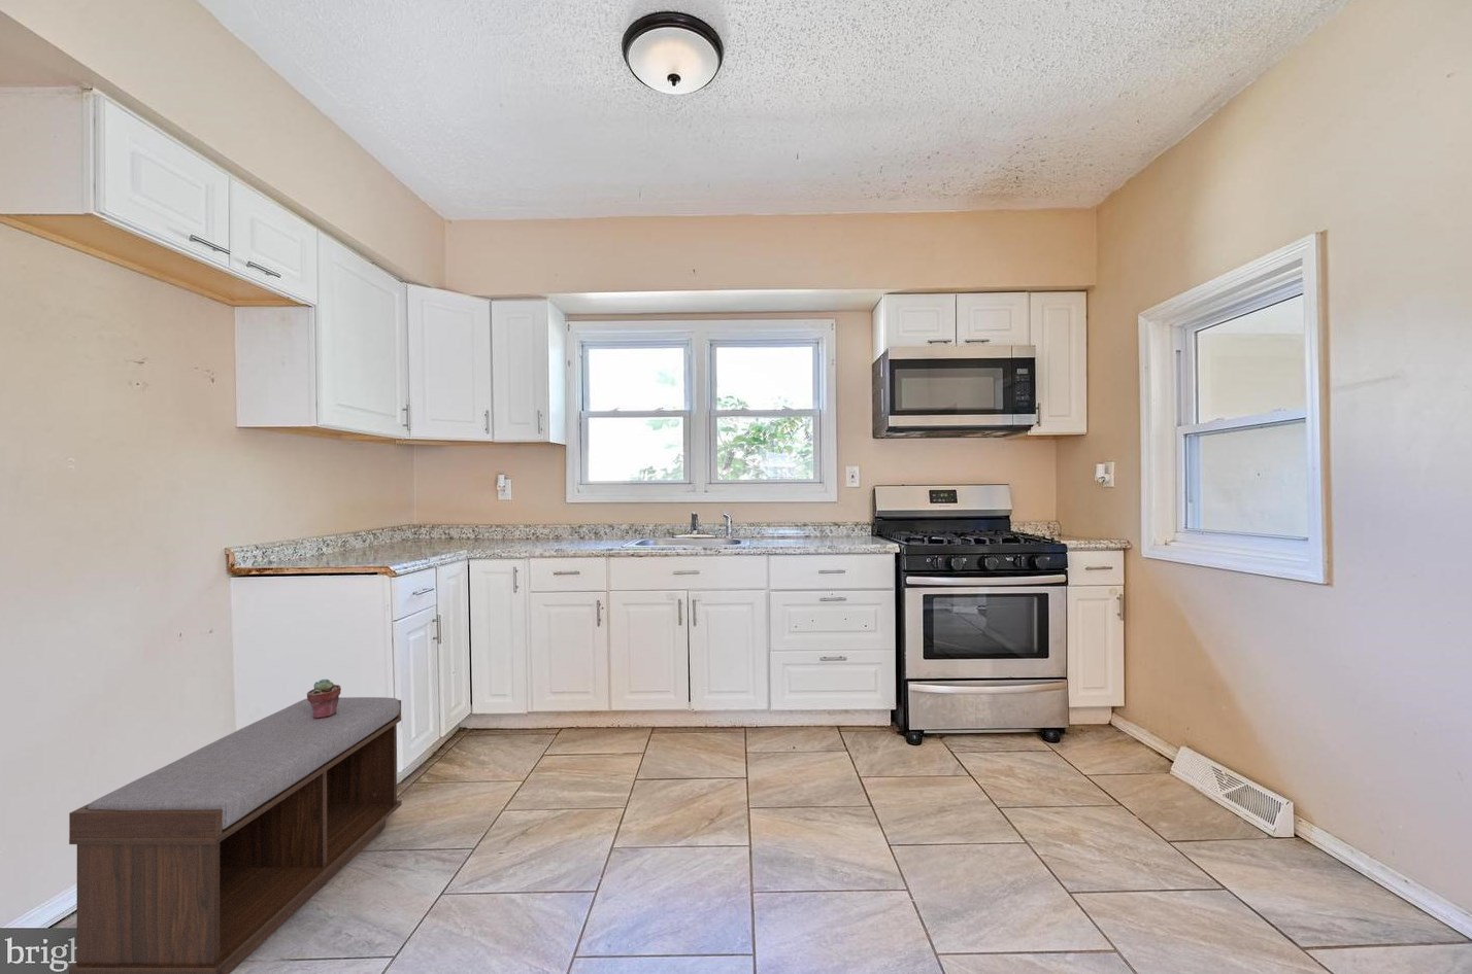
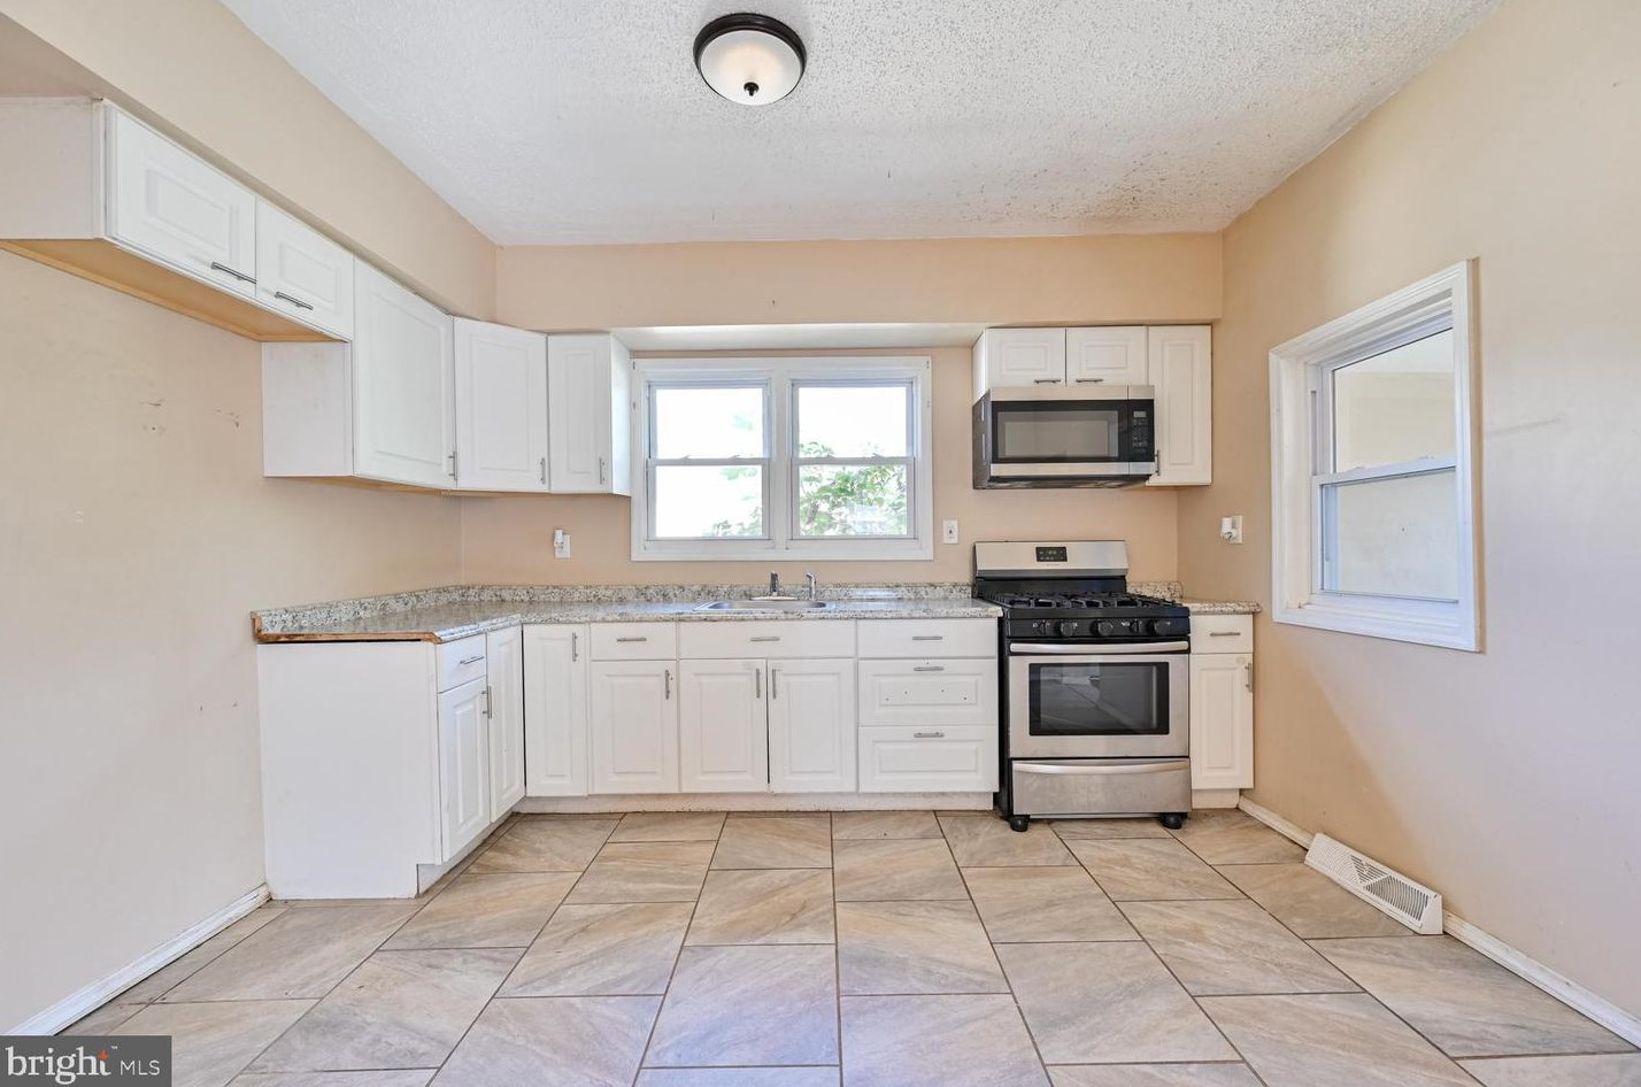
- potted succulent (324, 696)
- bench (272, 811)
